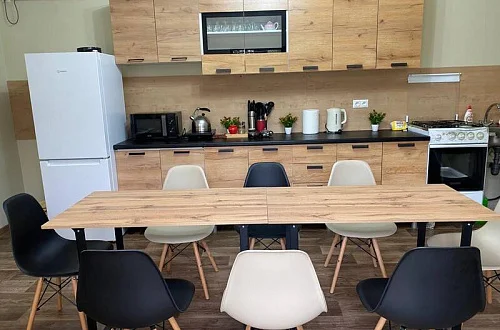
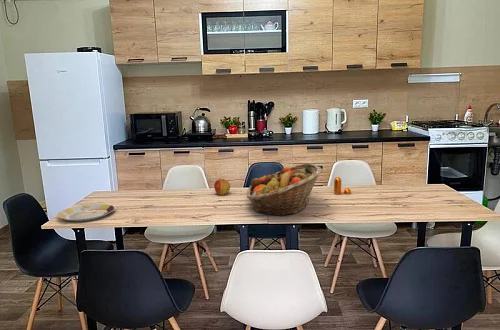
+ apple (222, 186)
+ plate (87, 214)
+ fruit basket (283, 186)
+ pepper shaker (340, 185)
